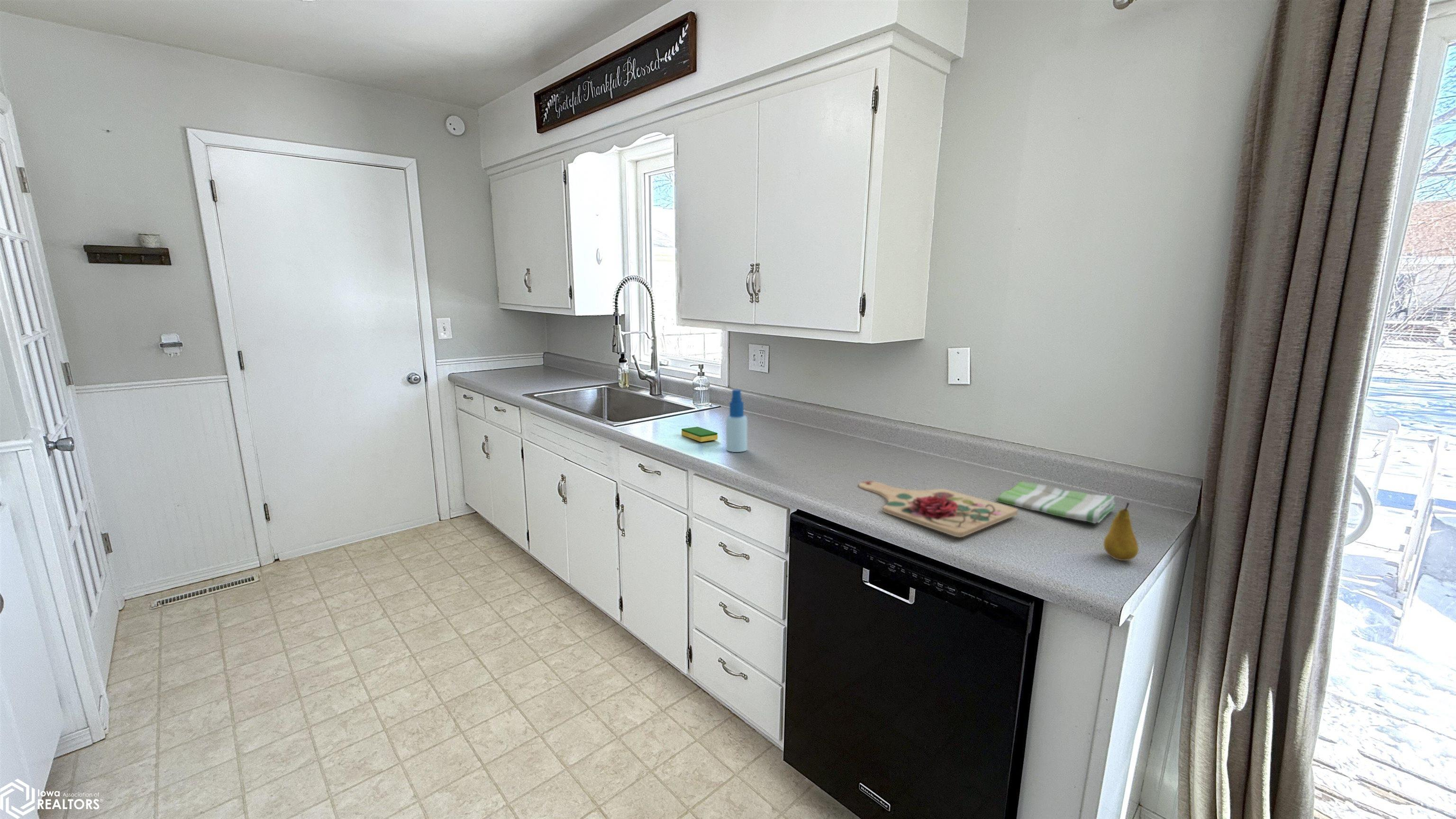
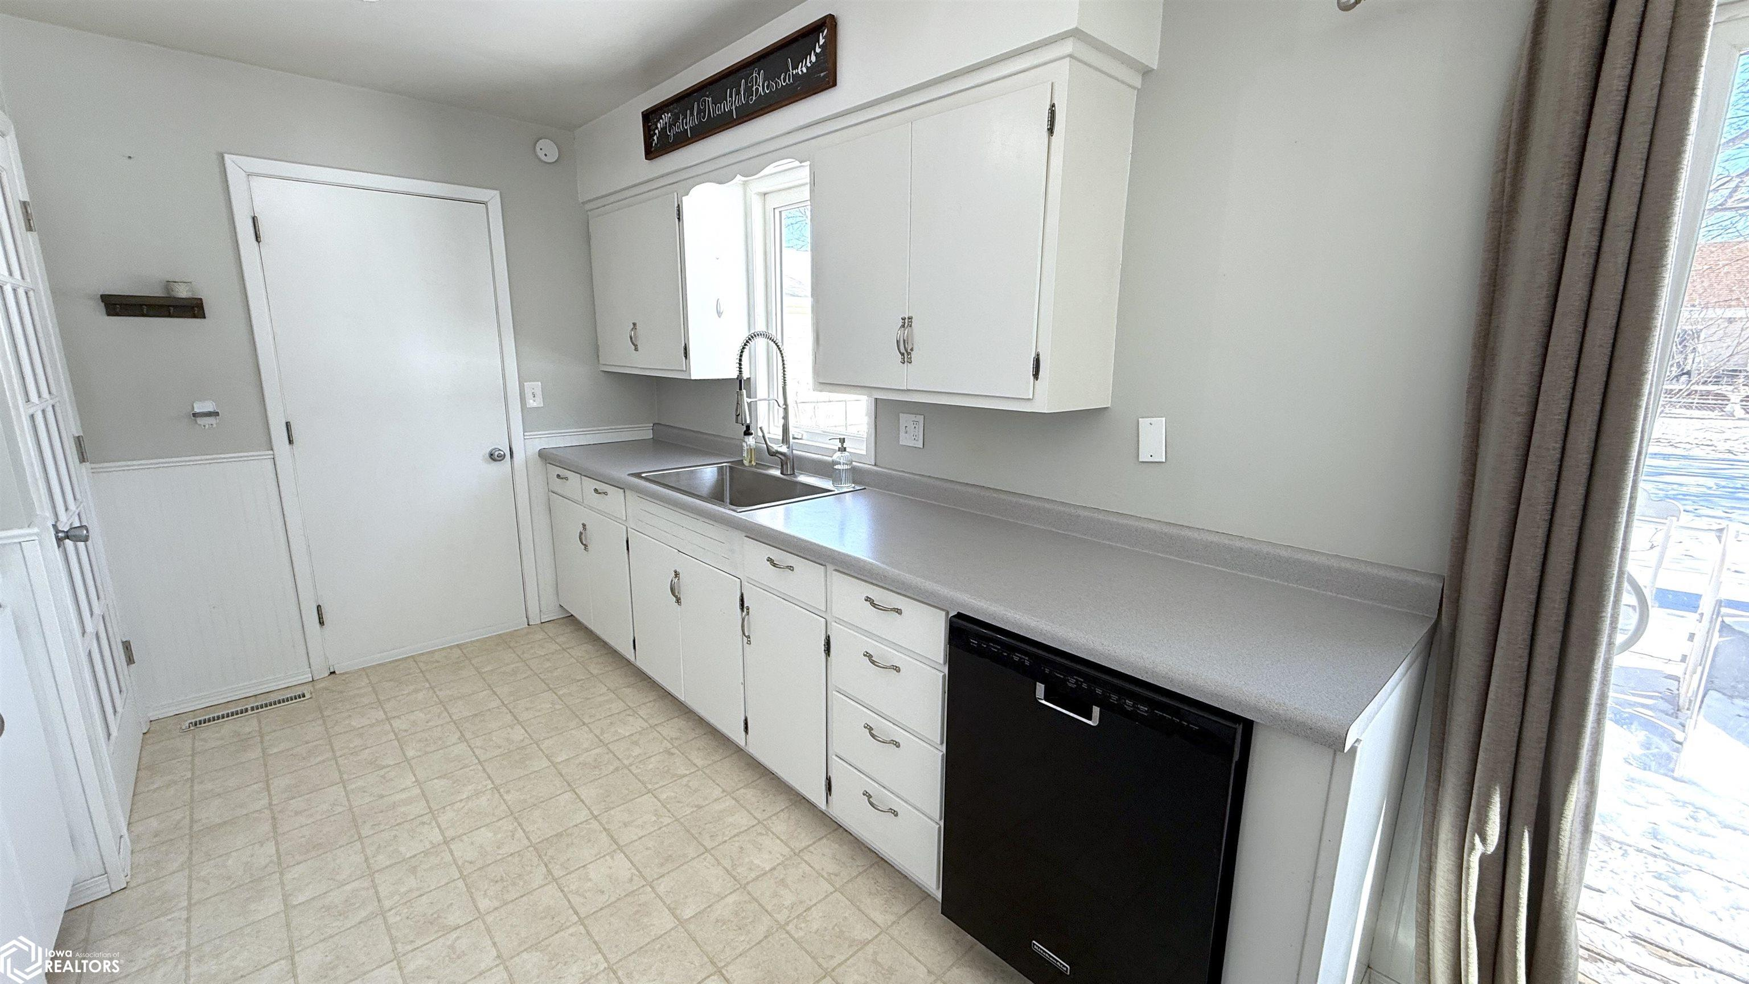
- dish sponge (699, 434)
- cutting board (920, 495)
- fruit (1122, 530)
- spray bottle (737, 420)
- dish towel (1056, 499)
